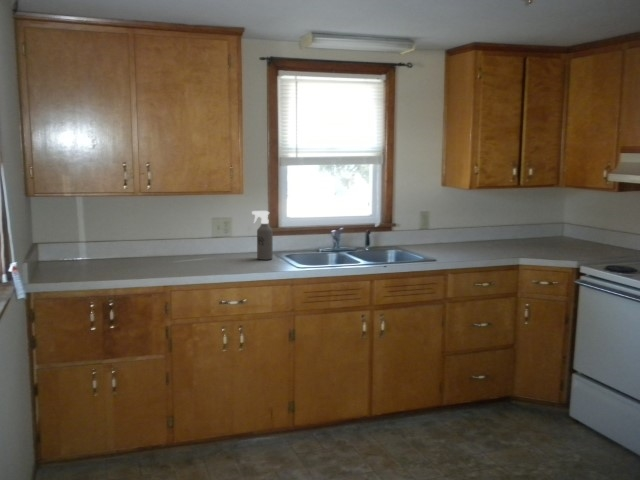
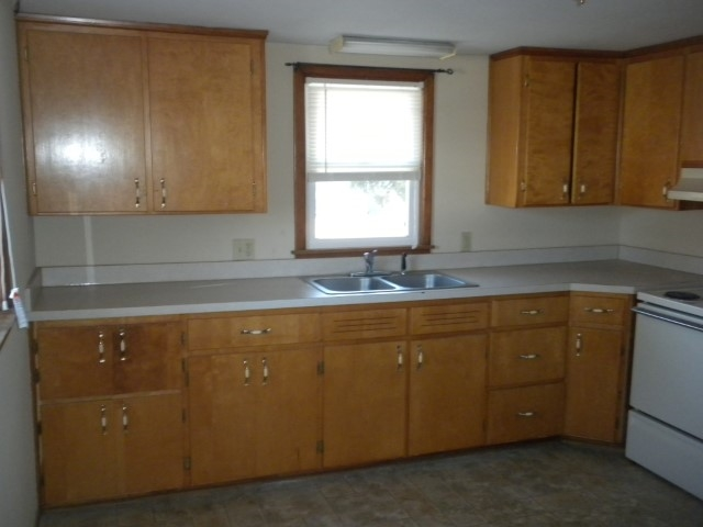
- spray bottle (262, 234)
